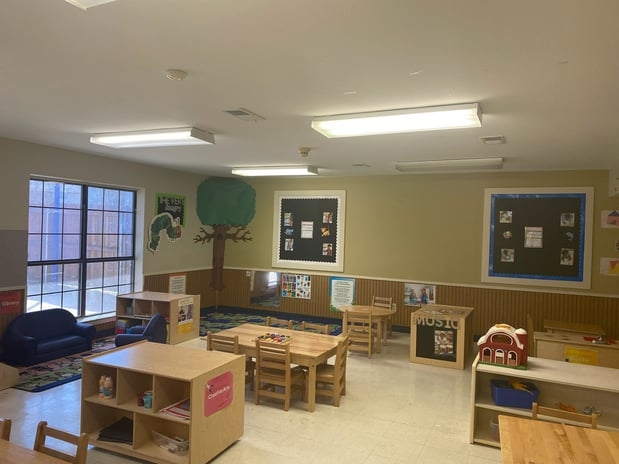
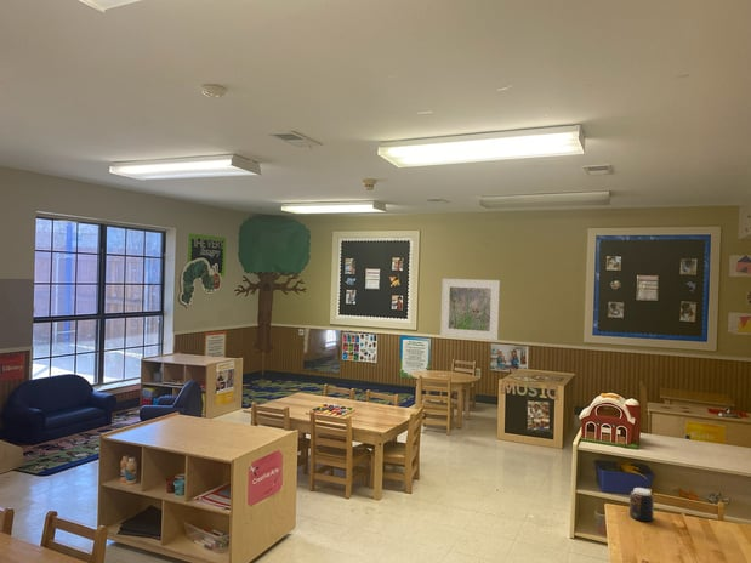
+ jar (641, 504)
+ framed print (468, 308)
